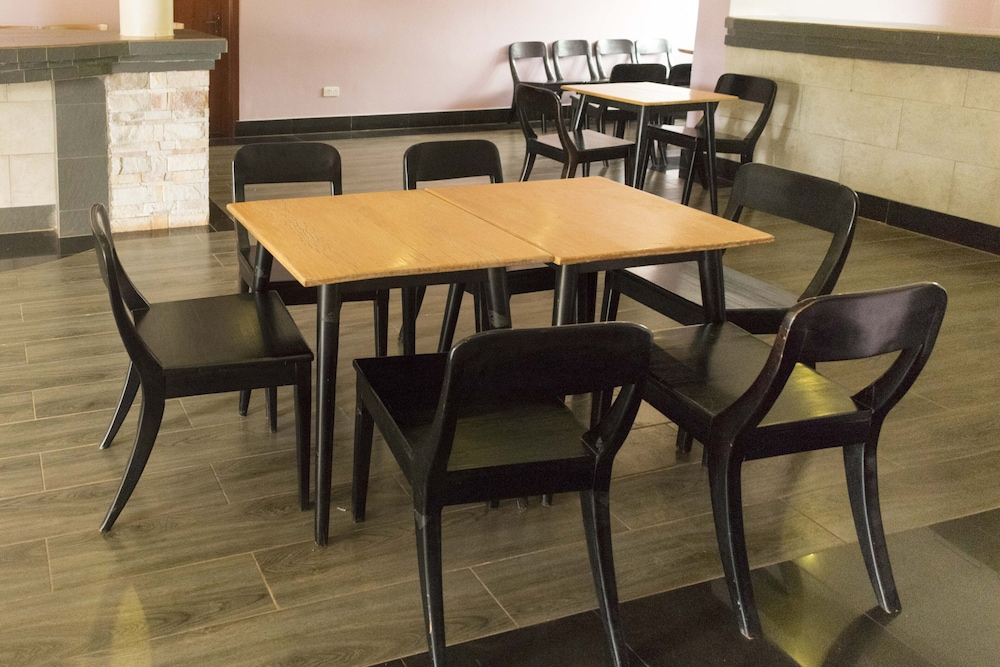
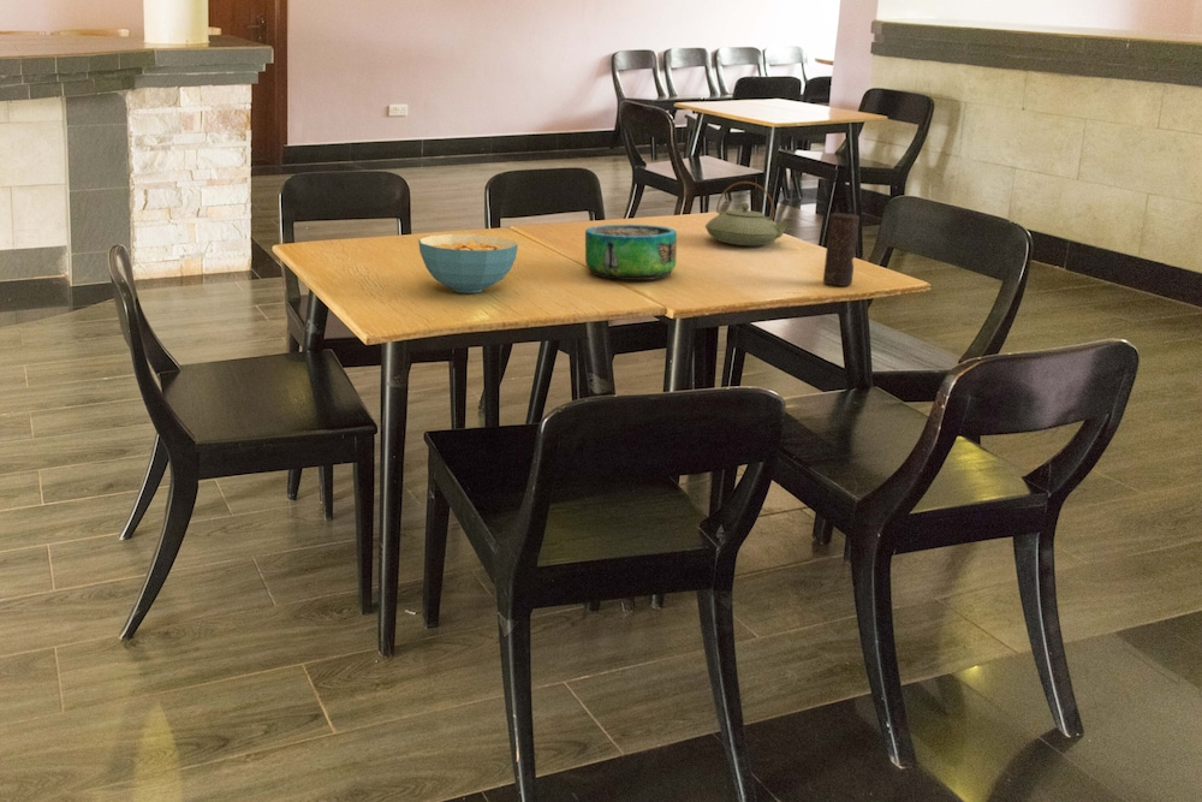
+ candle (840, 249)
+ teapot (749, 213)
+ decorative bowl (630, 250)
+ cereal bowl (466, 266)
